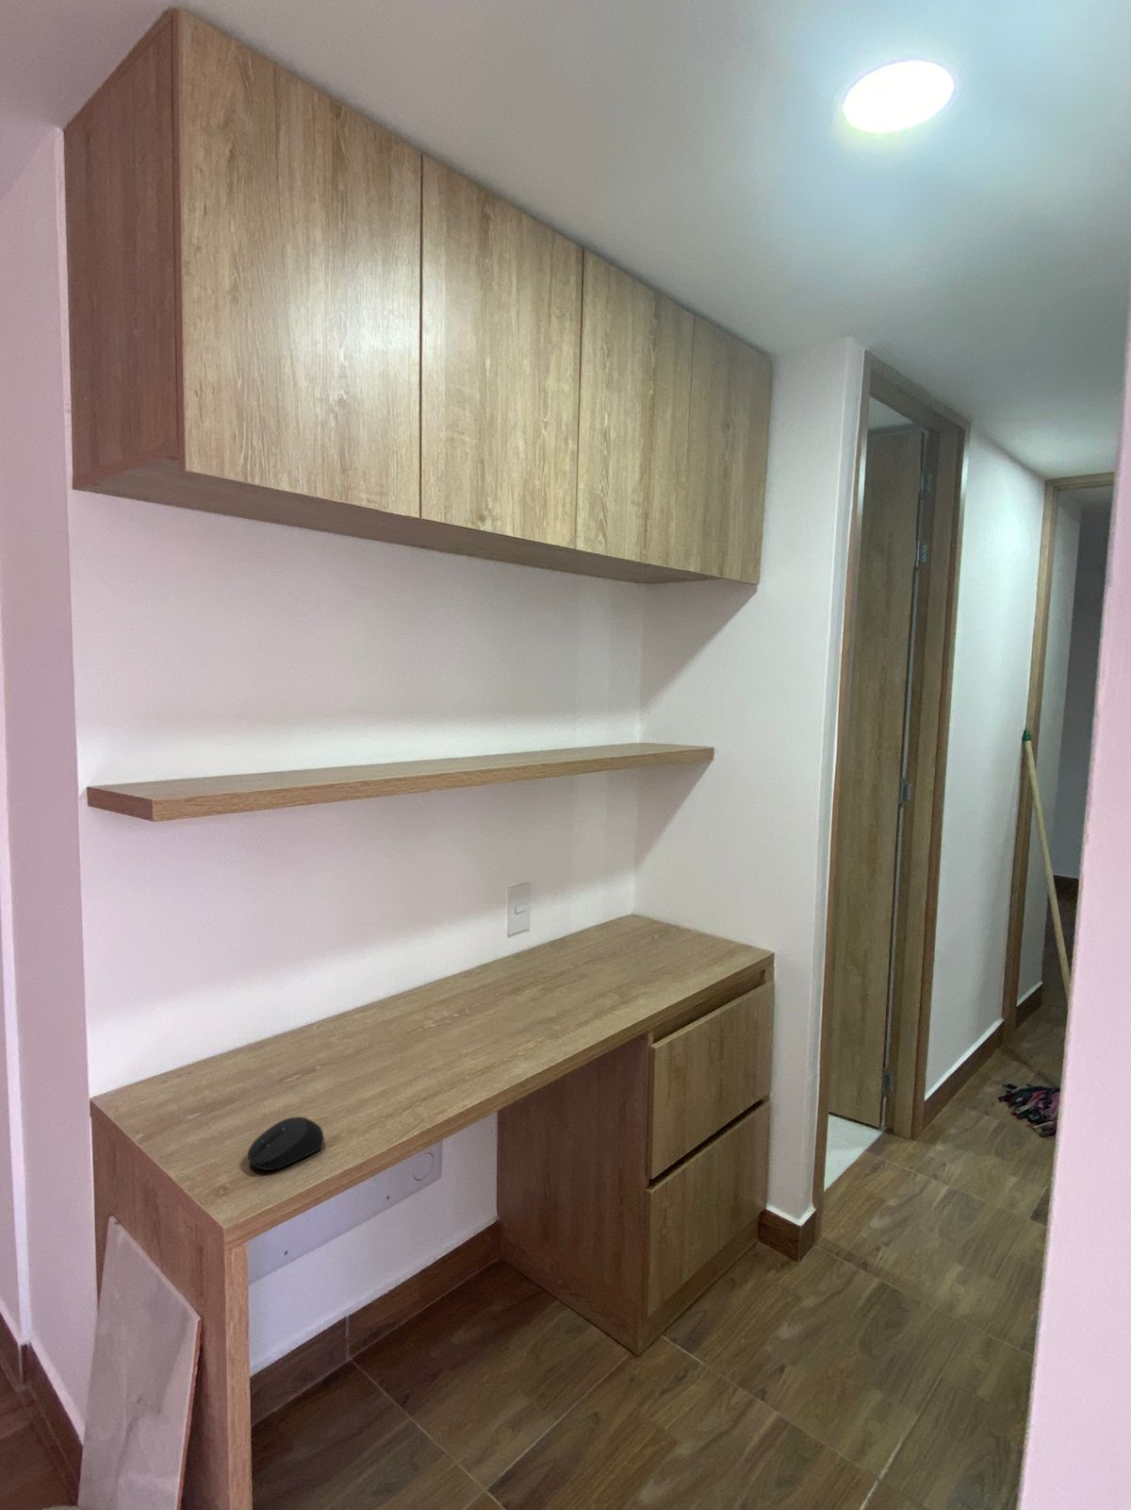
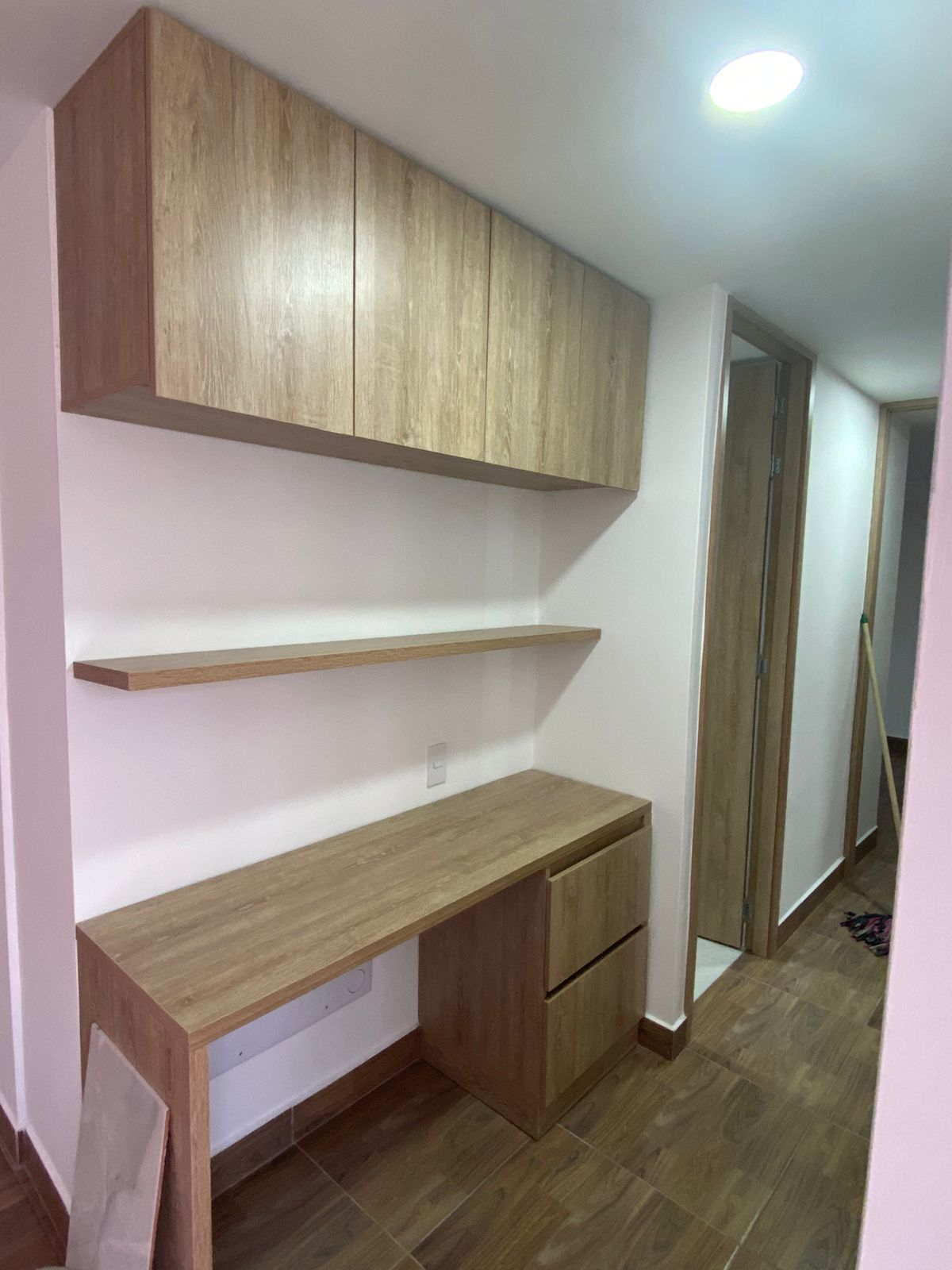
- computer mouse (286, 1140)
